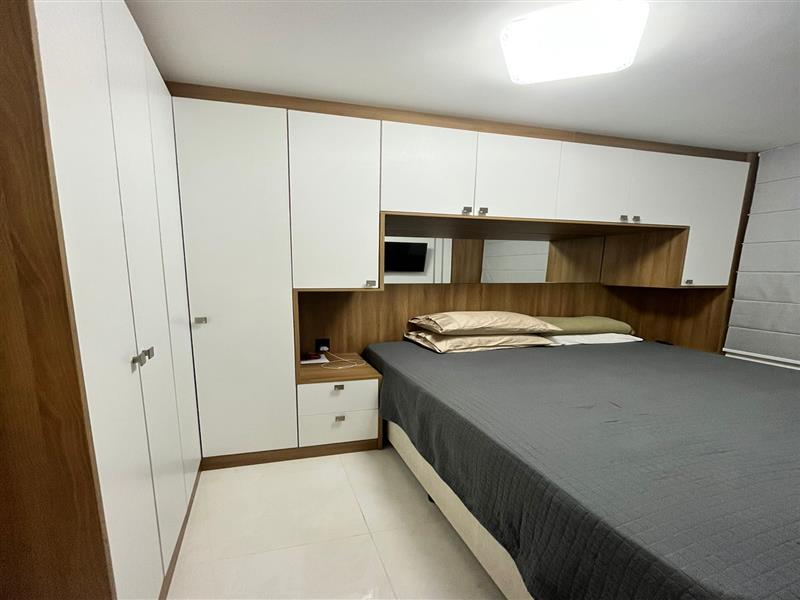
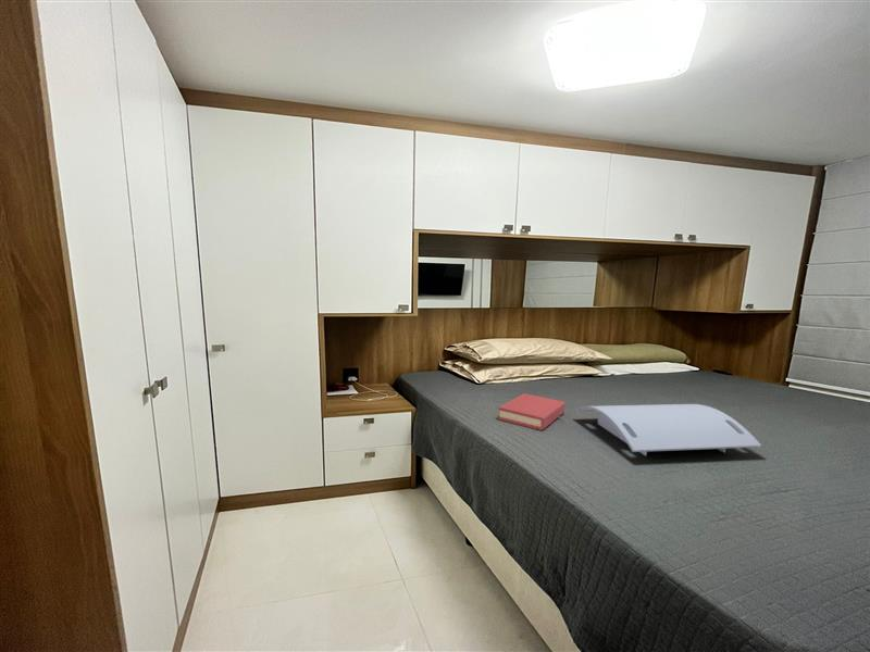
+ serving tray (657, 423)
+ hardback book (532, 410)
